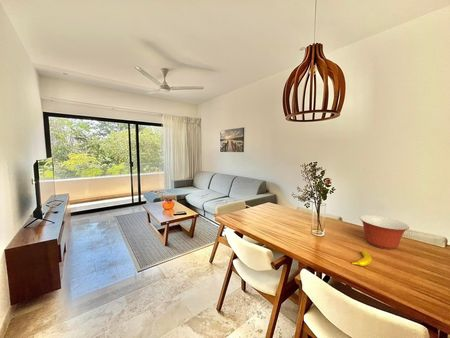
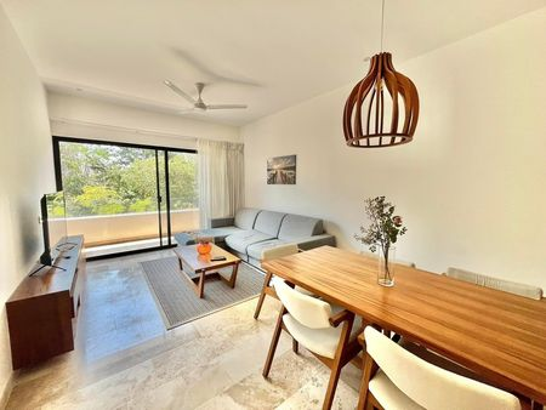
- mixing bowl (381, 233)
- banana (363, 258)
